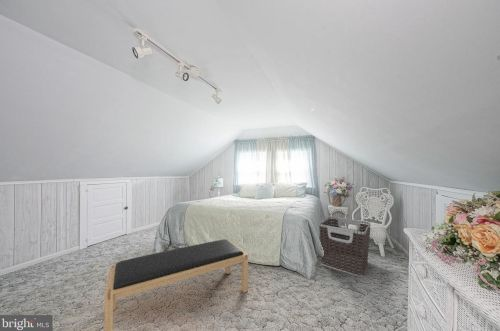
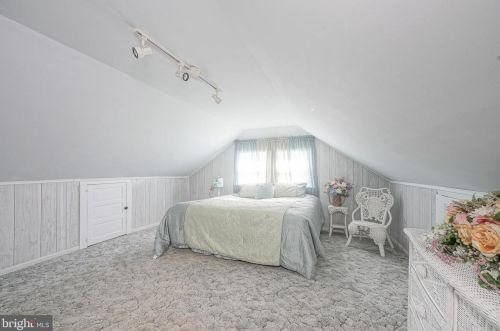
- bench (183, 276)
- clothes hamper (344, 243)
